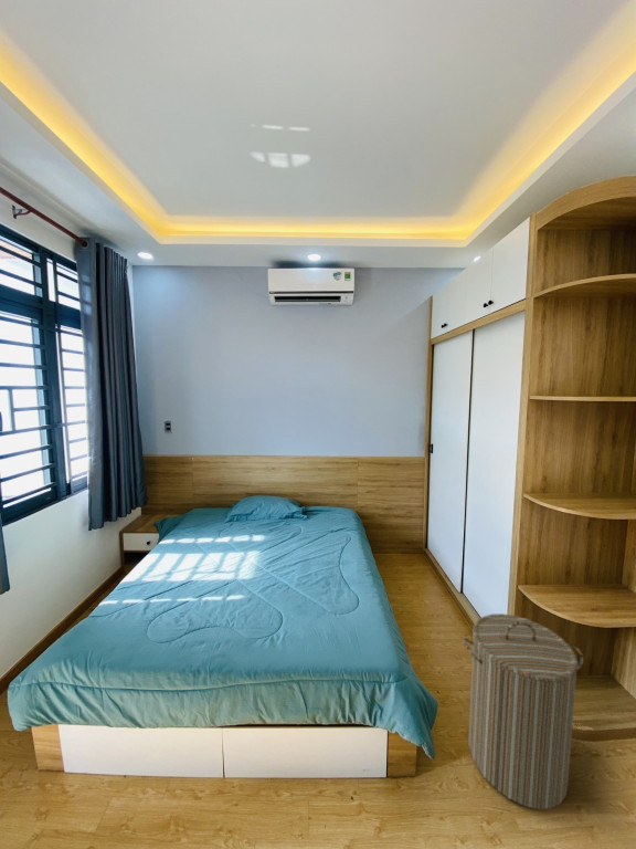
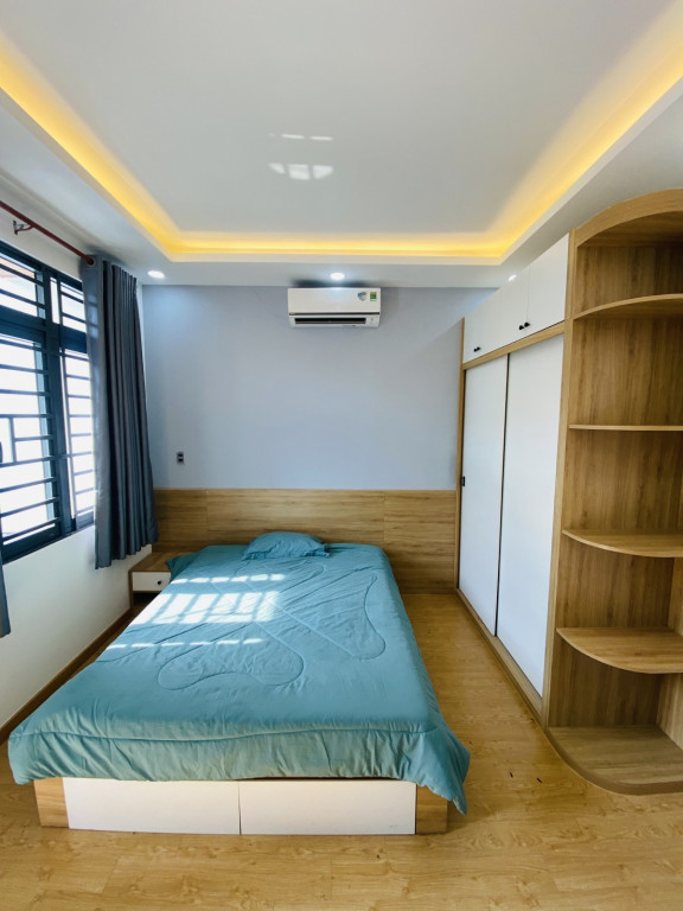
- laundry hamper (519, 692)
